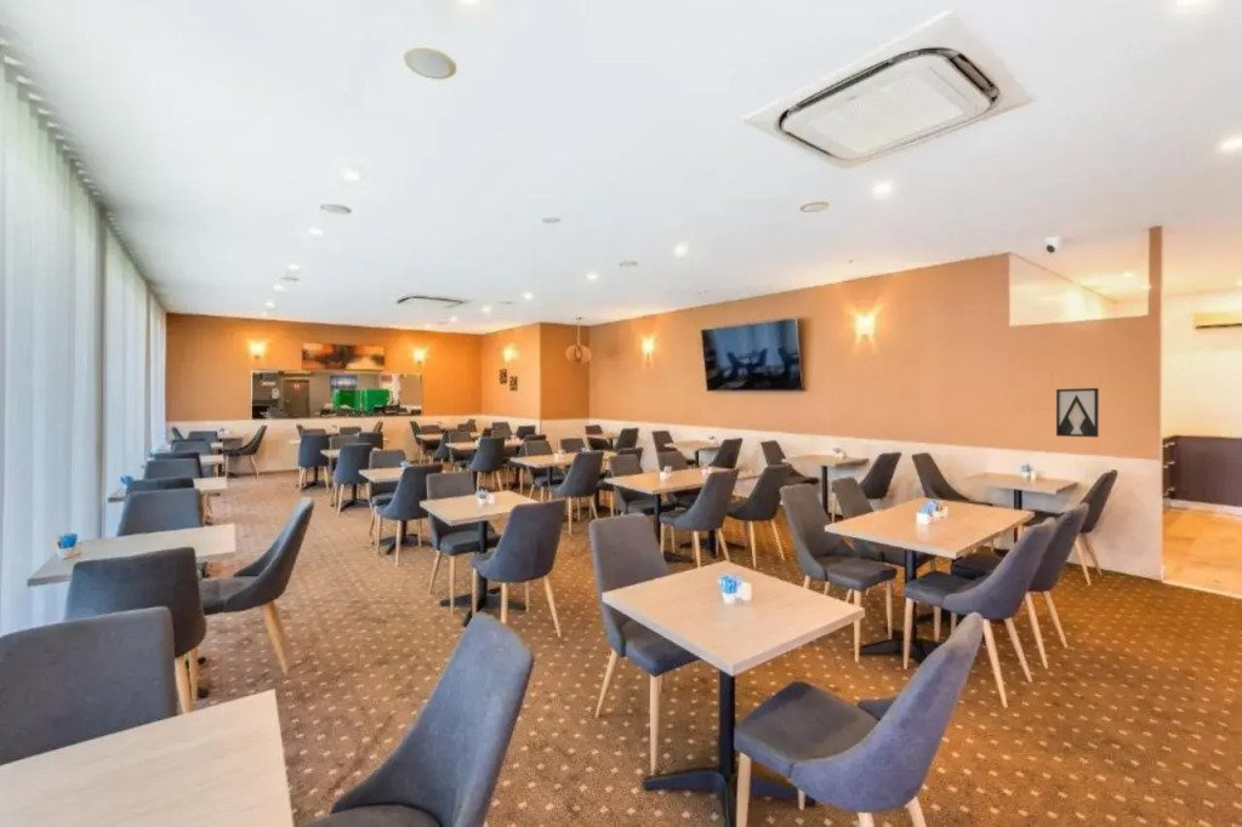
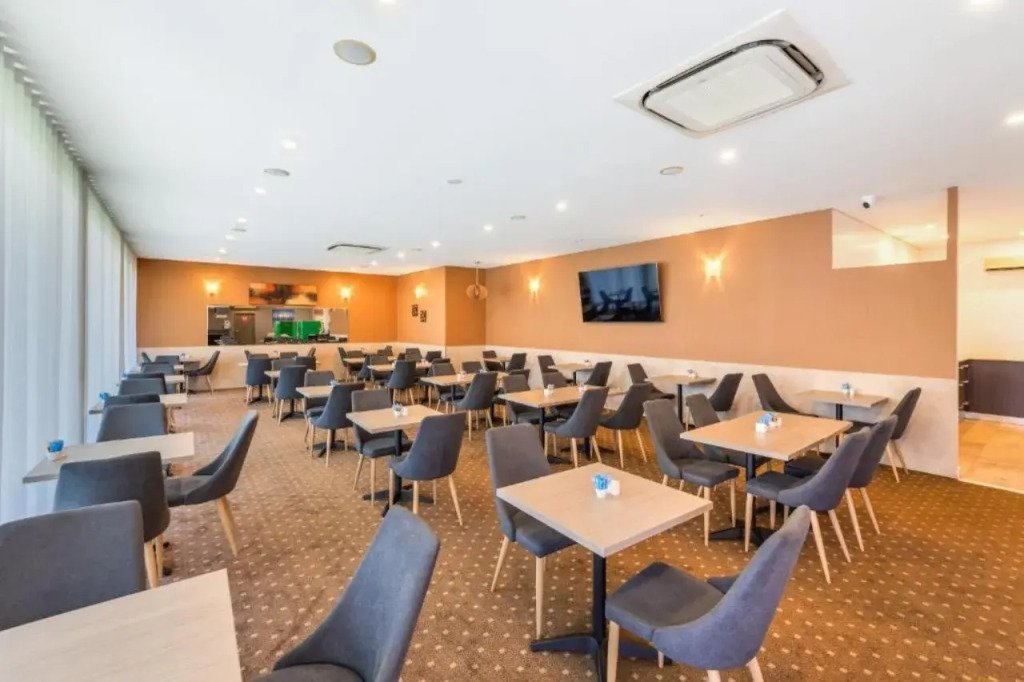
- wall art (1076, 412)
